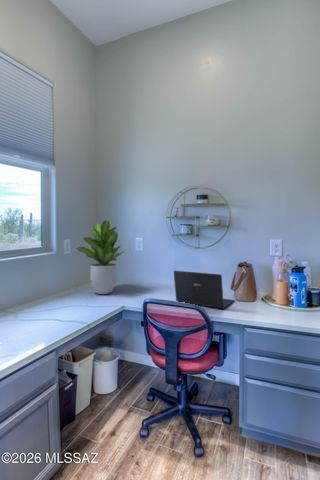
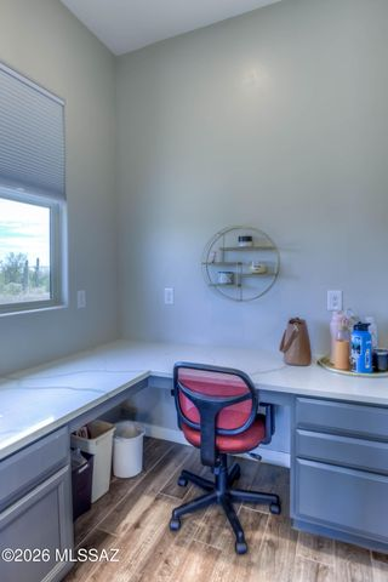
- laptop (204, 286)
- potted plant (102, 255)
